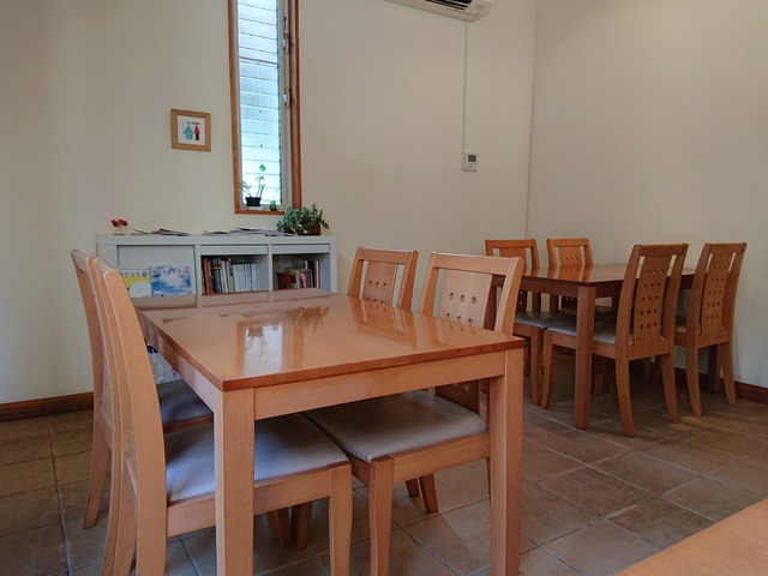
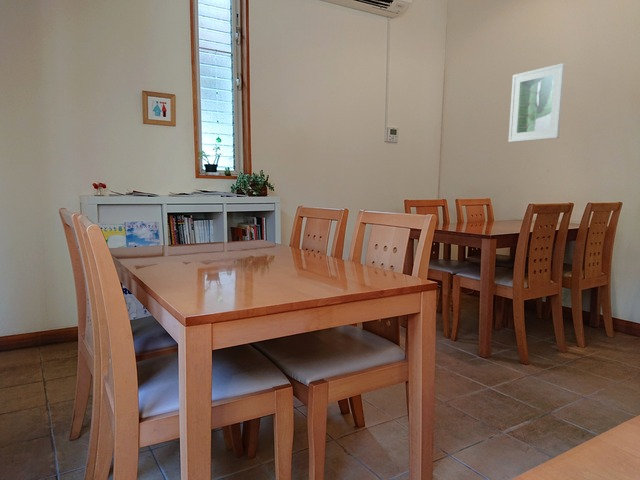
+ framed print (534, 105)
